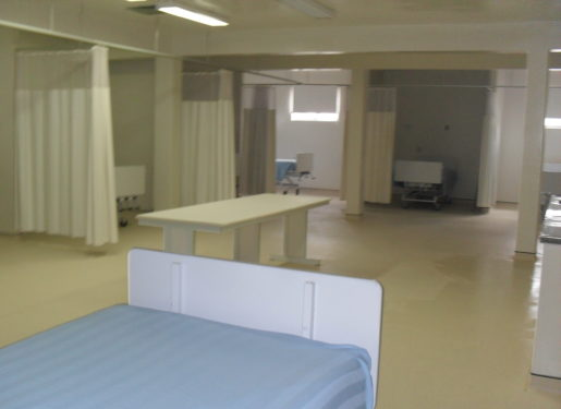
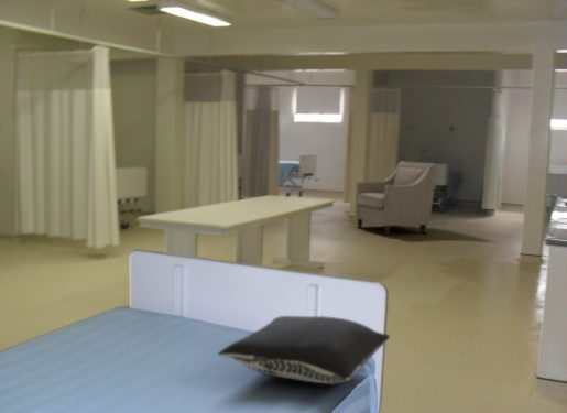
+ pillow (307, 346)
+ chair (393, 196)
